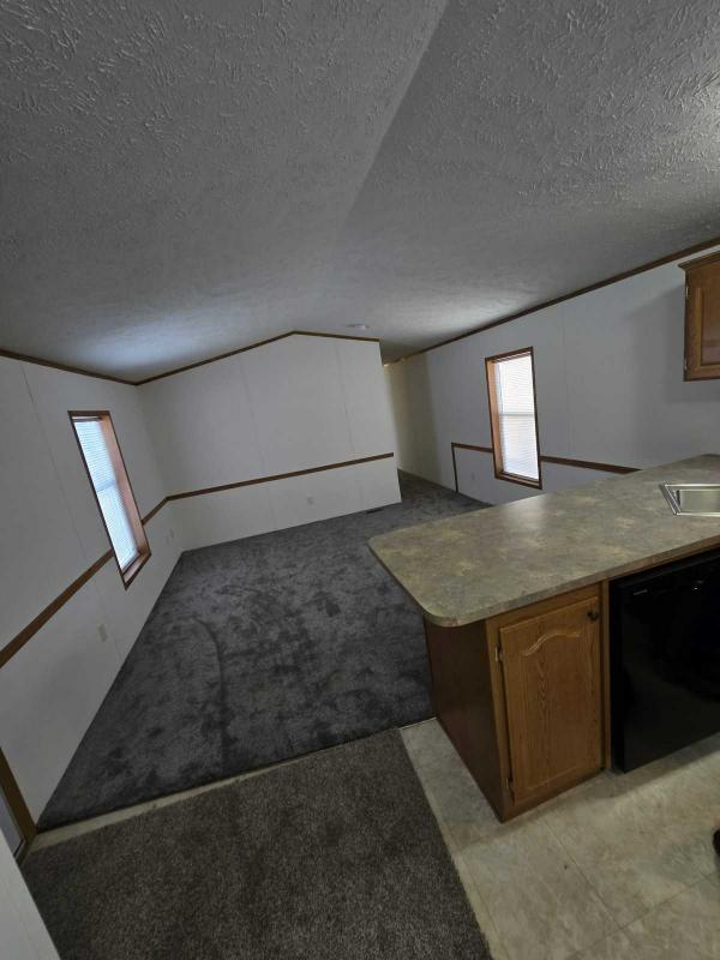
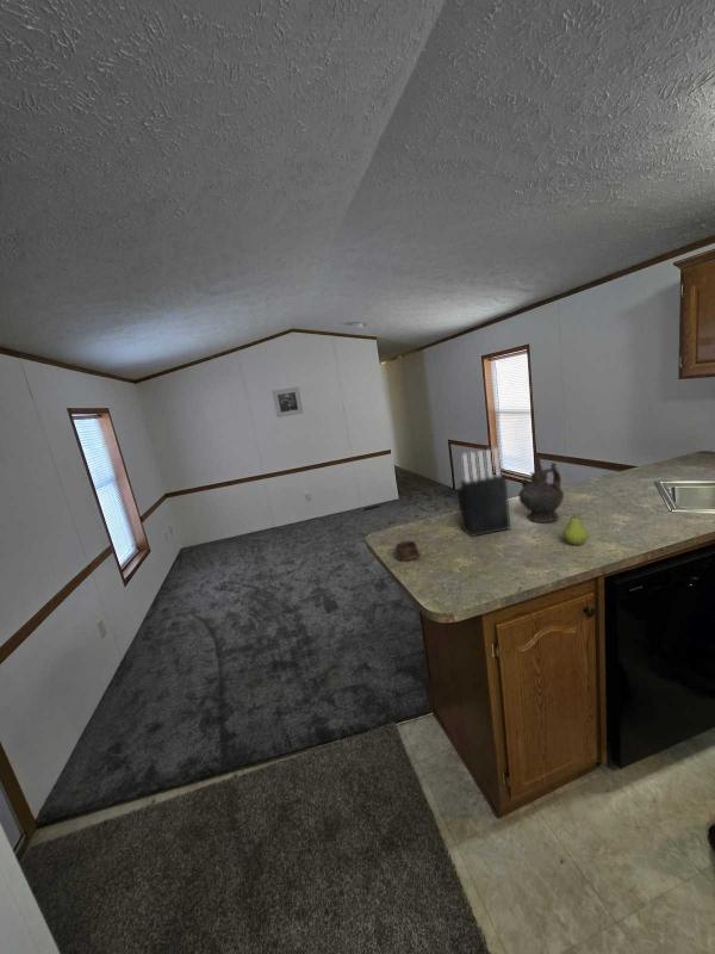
+ knife block (480, 490)
+ cup (408, 551)
+ ceremonial vessel (541, 487)
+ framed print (287, 402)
+ fruit (574, 528)
